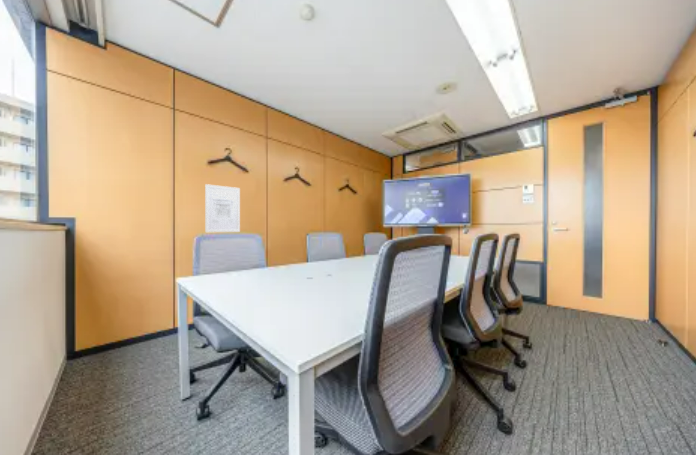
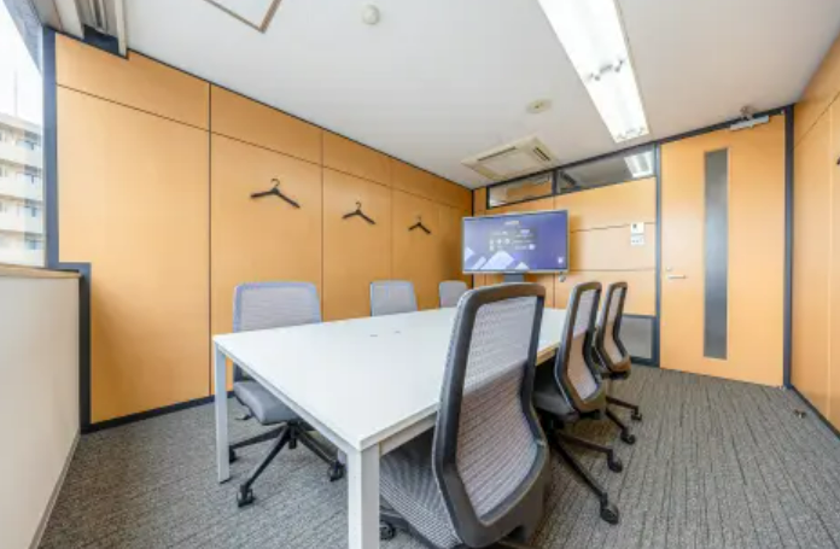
- wall art (223, 209)
